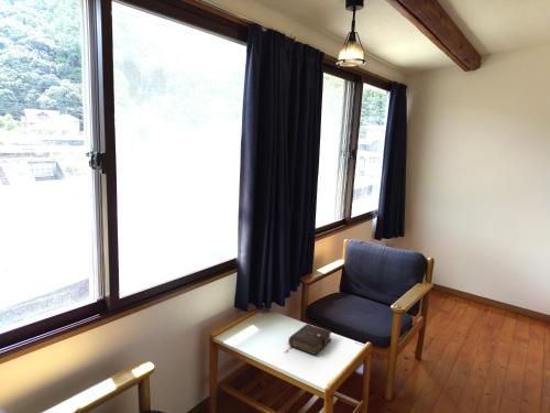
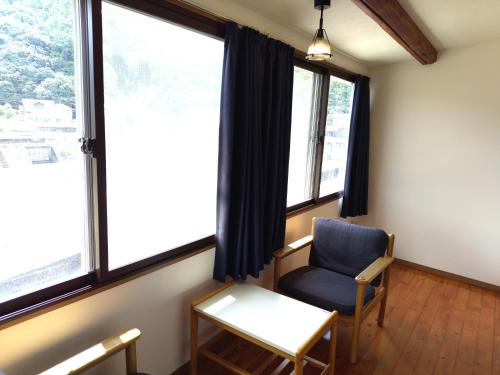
- book (307, 340)
